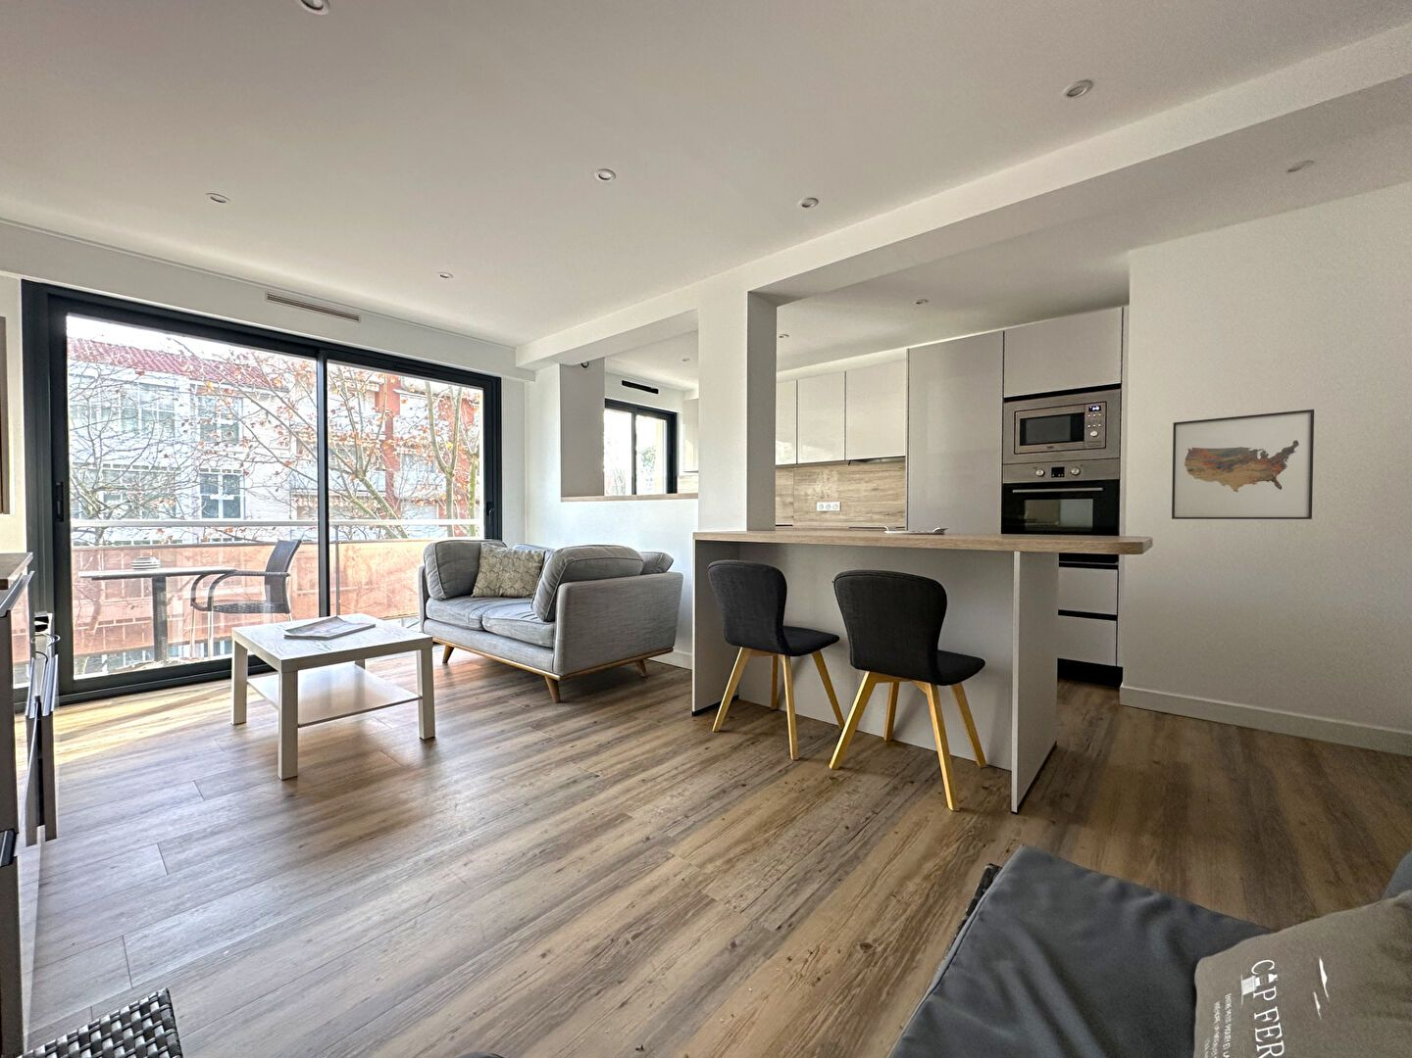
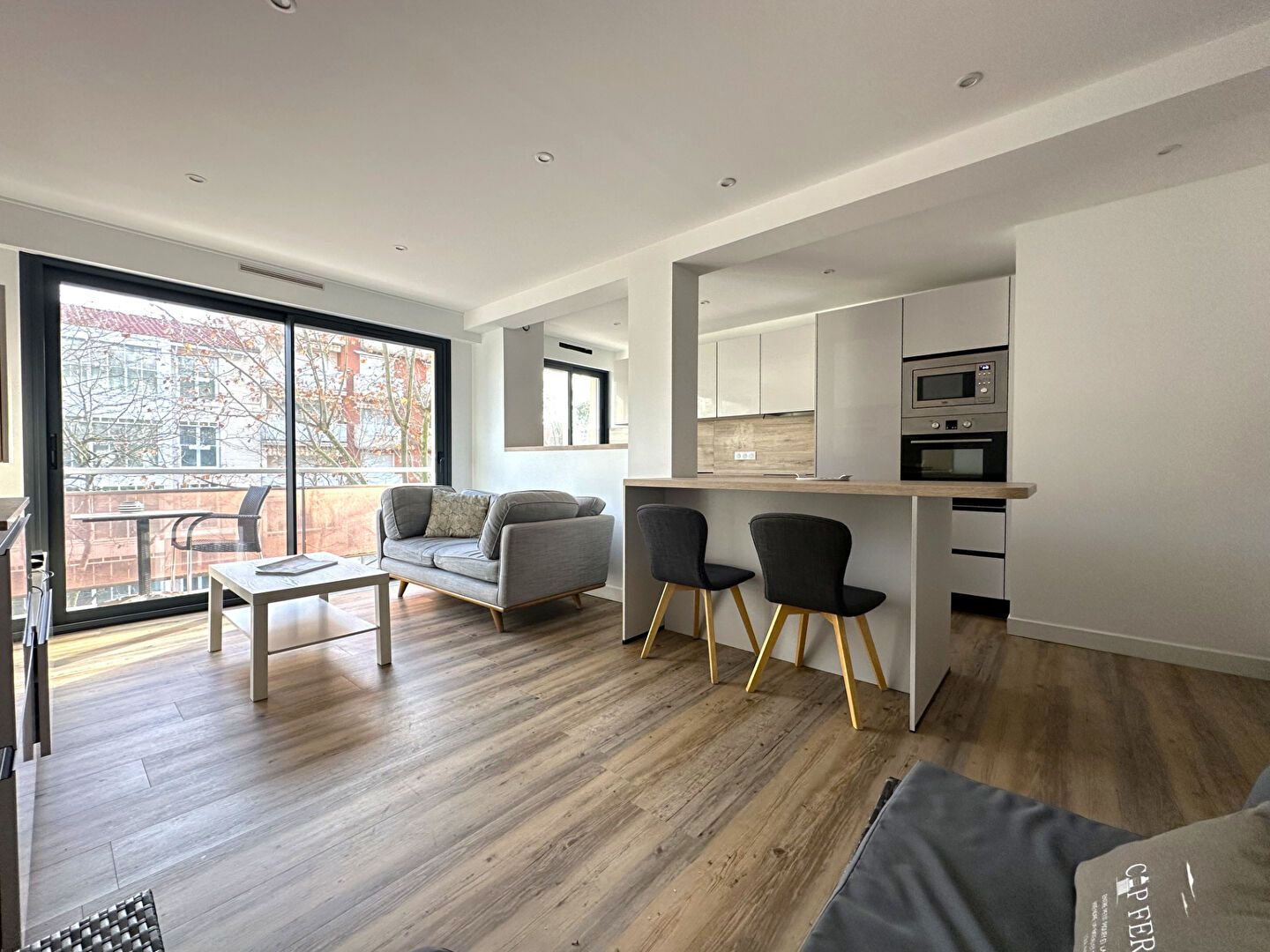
- wall art (1239, 467)
